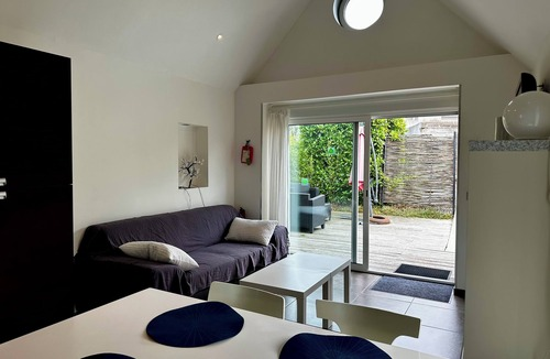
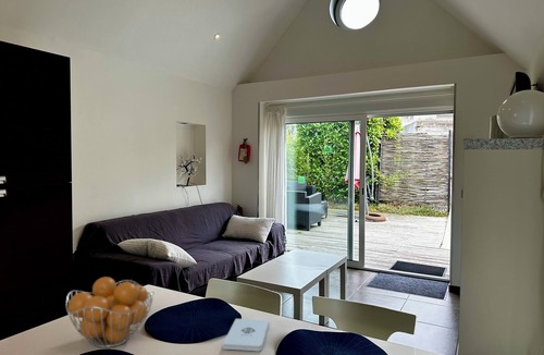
+ fruit basket (111, 309)
+ notepad (247, 333)
